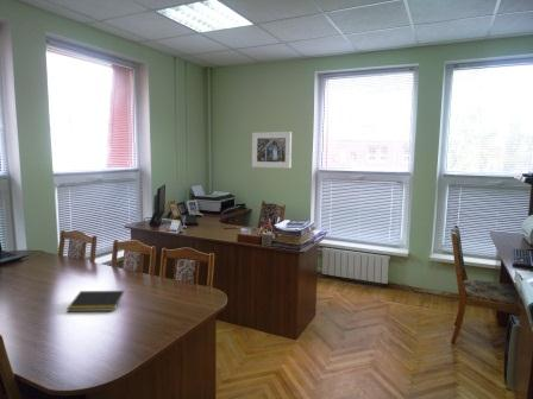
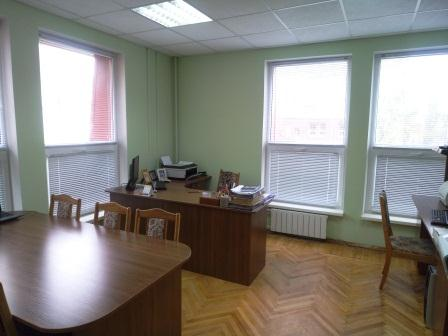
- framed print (270, 150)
- notepad (96, 300)
